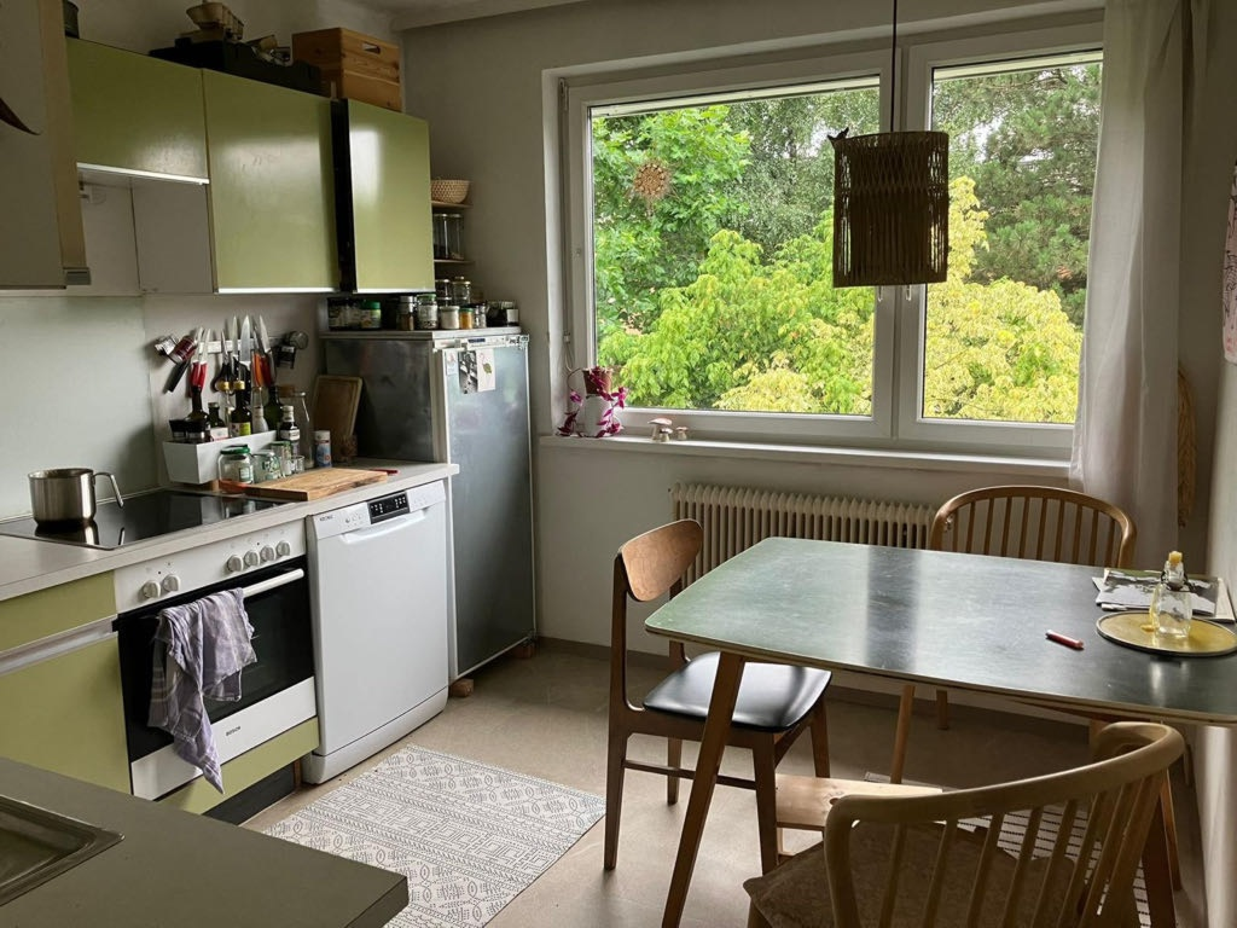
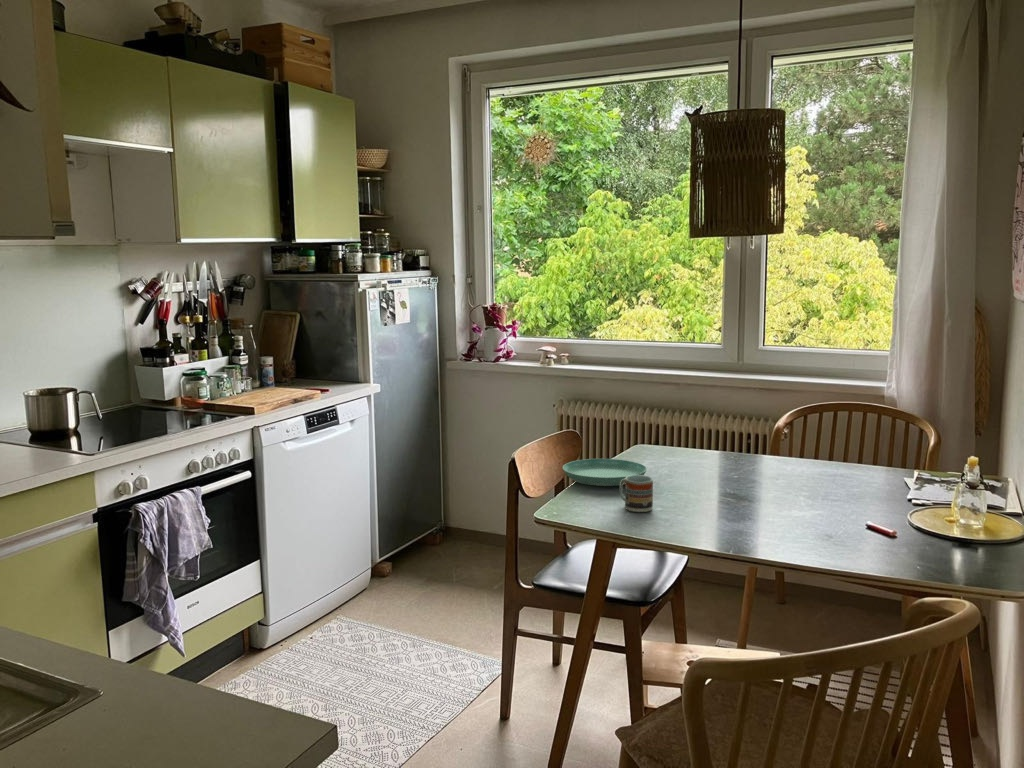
+ saucer (604, 472)
+ cup (634, 492)
